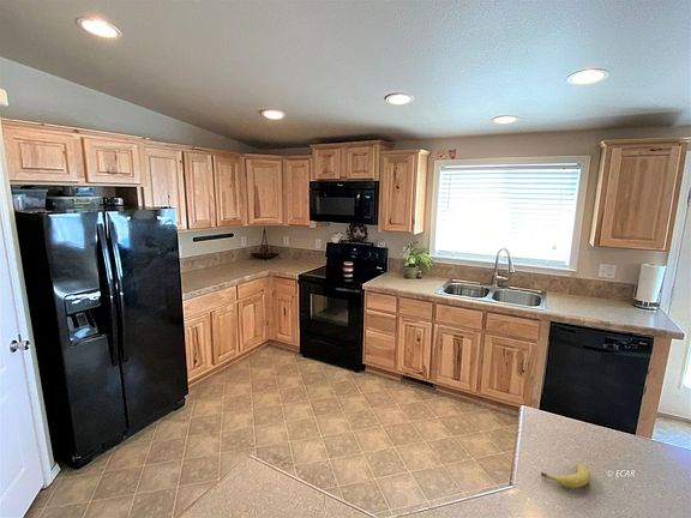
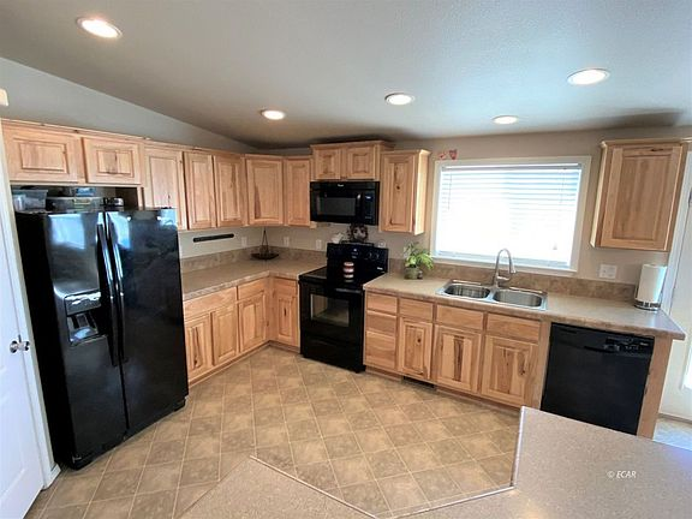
- fruit (570, 475)
